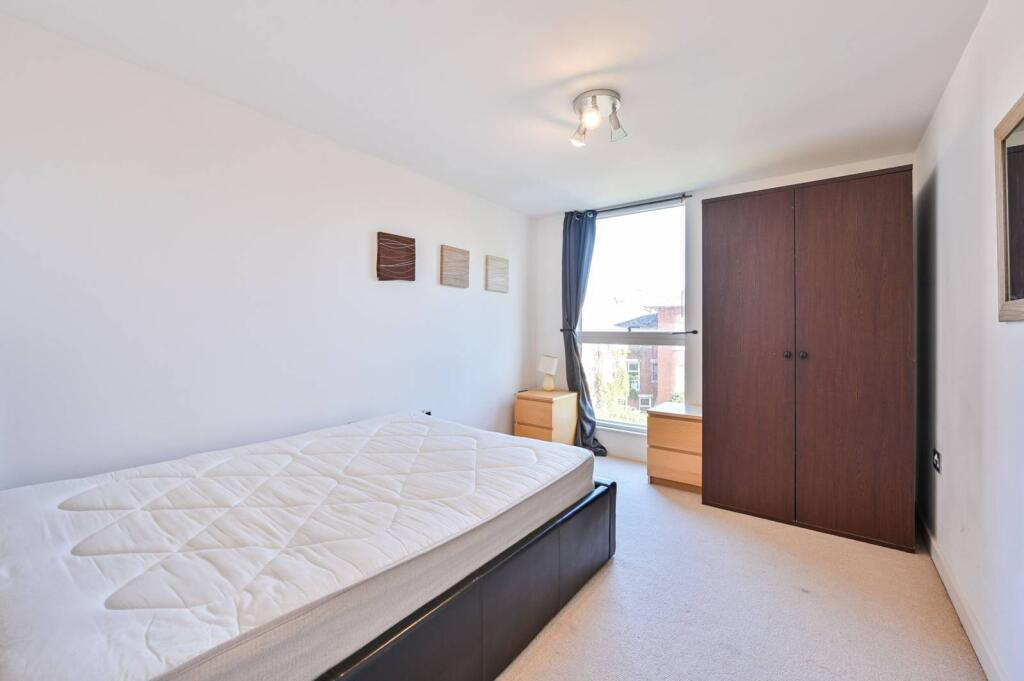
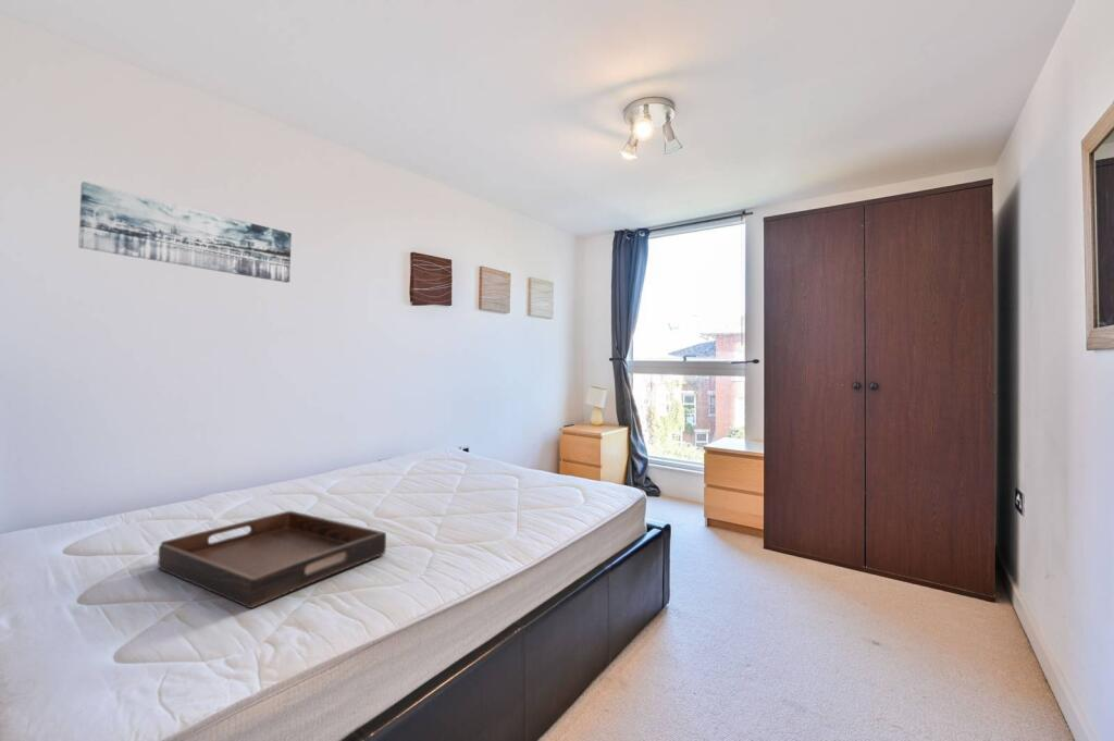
+ wall art (199, 239)
+ serving tray (274, 548)
